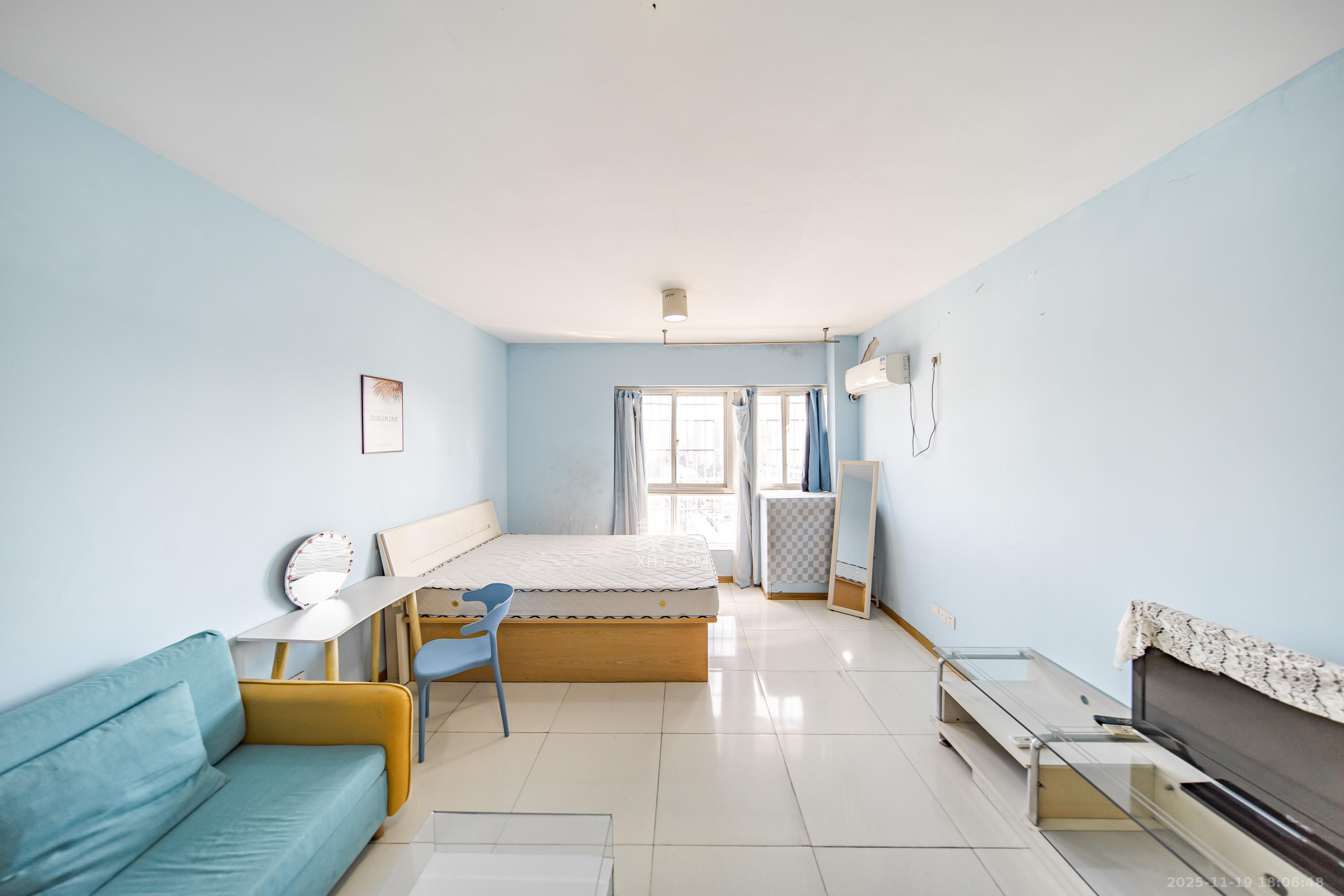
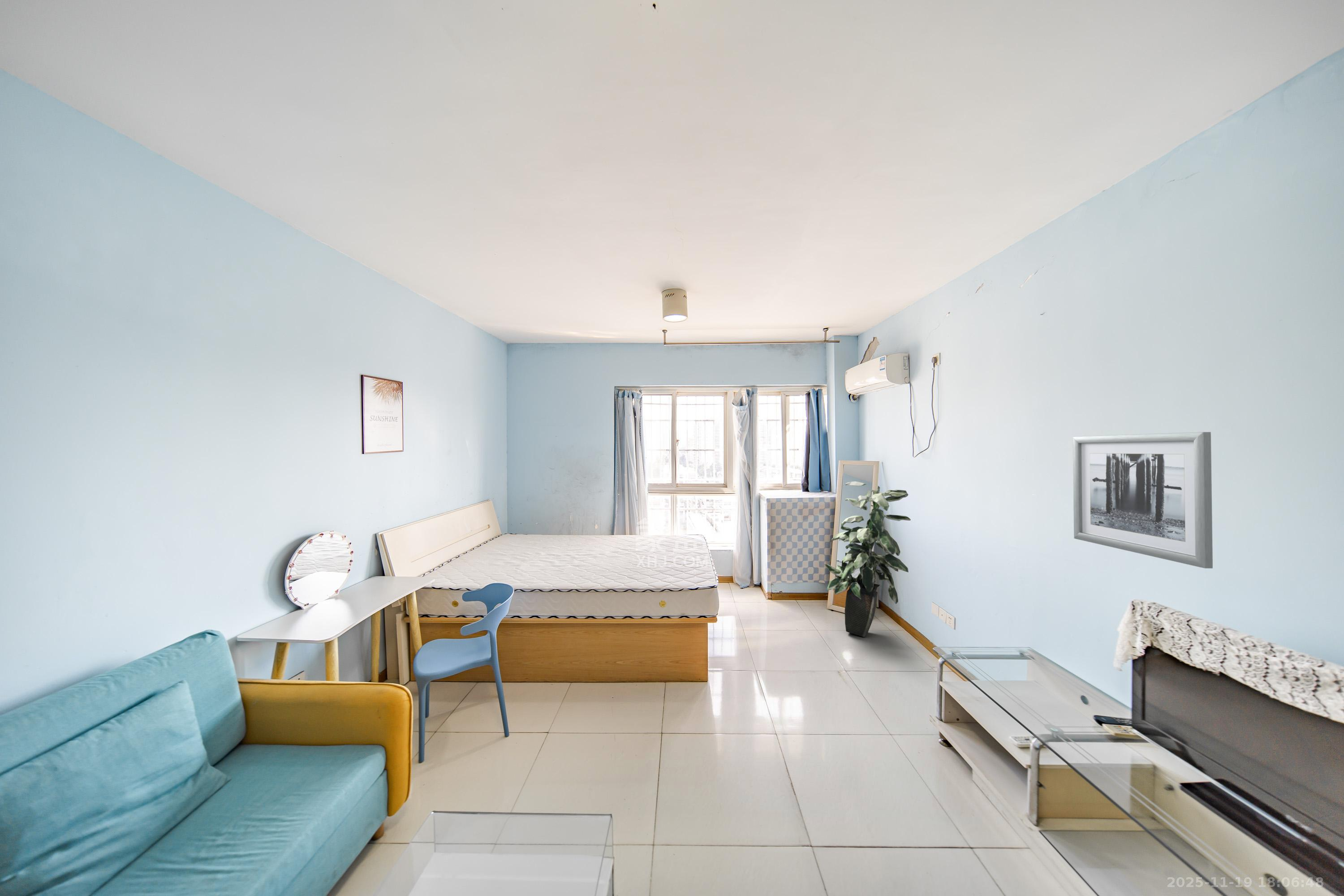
+ indoor plant (865, 557)
+ wall art (1132, 493)
